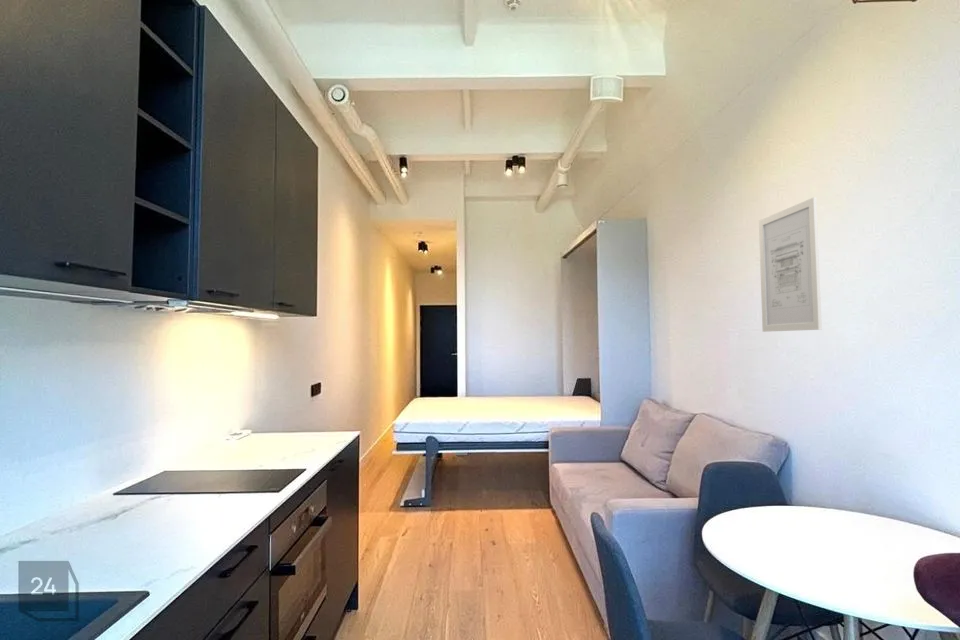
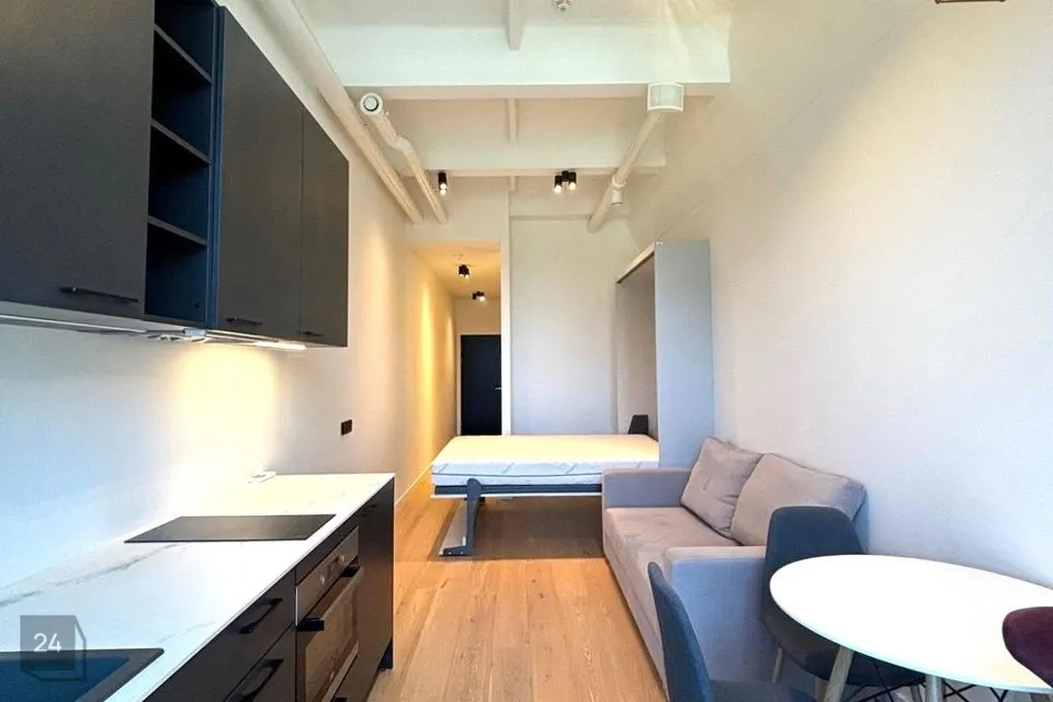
- wall art (787, 270)
